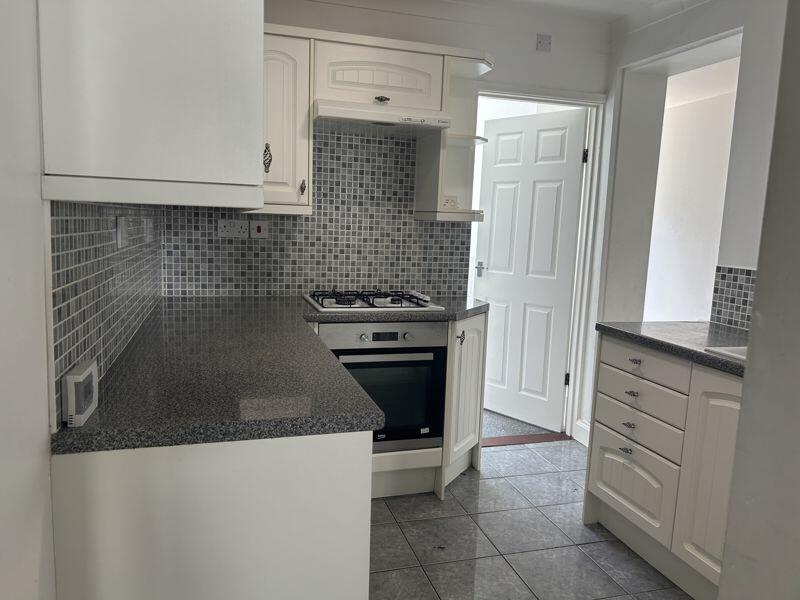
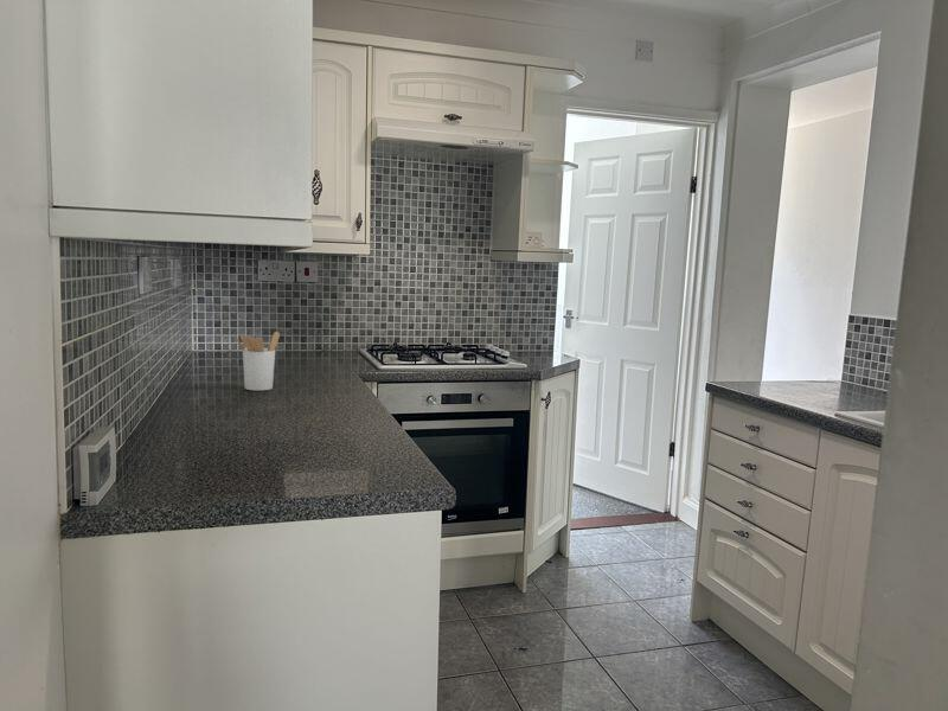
+ utensil holder (256, 360)
